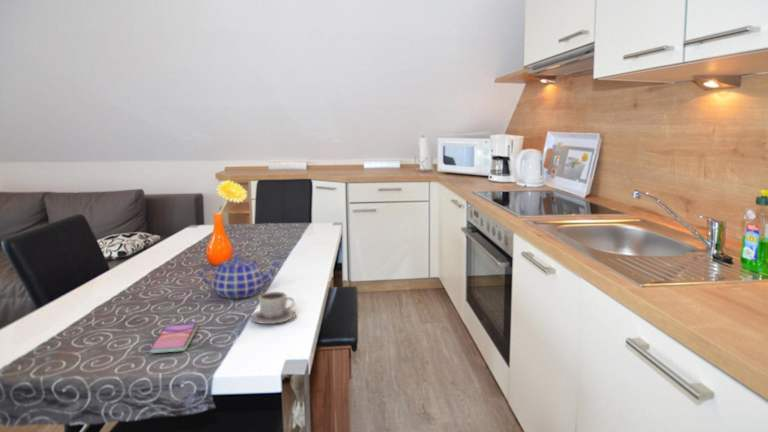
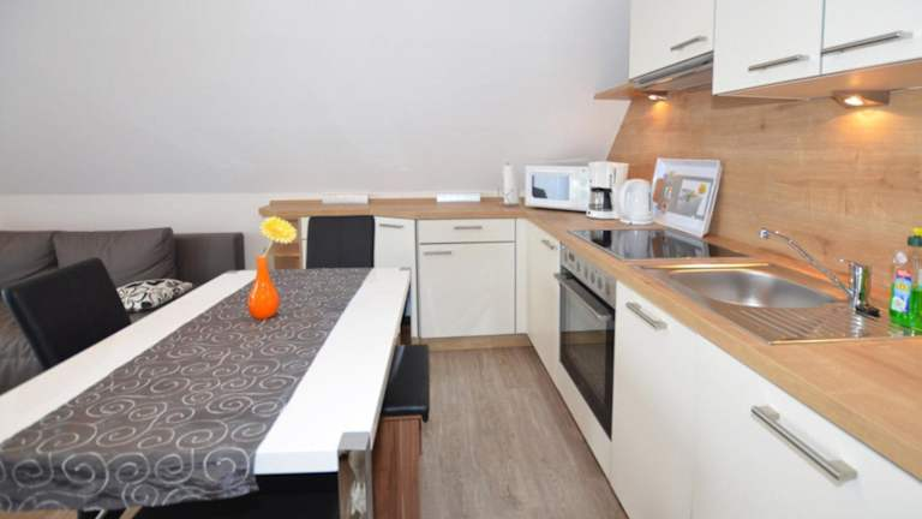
- teapot (241, 274)
- cup (273, 306)
- smartphone (175, 337)
